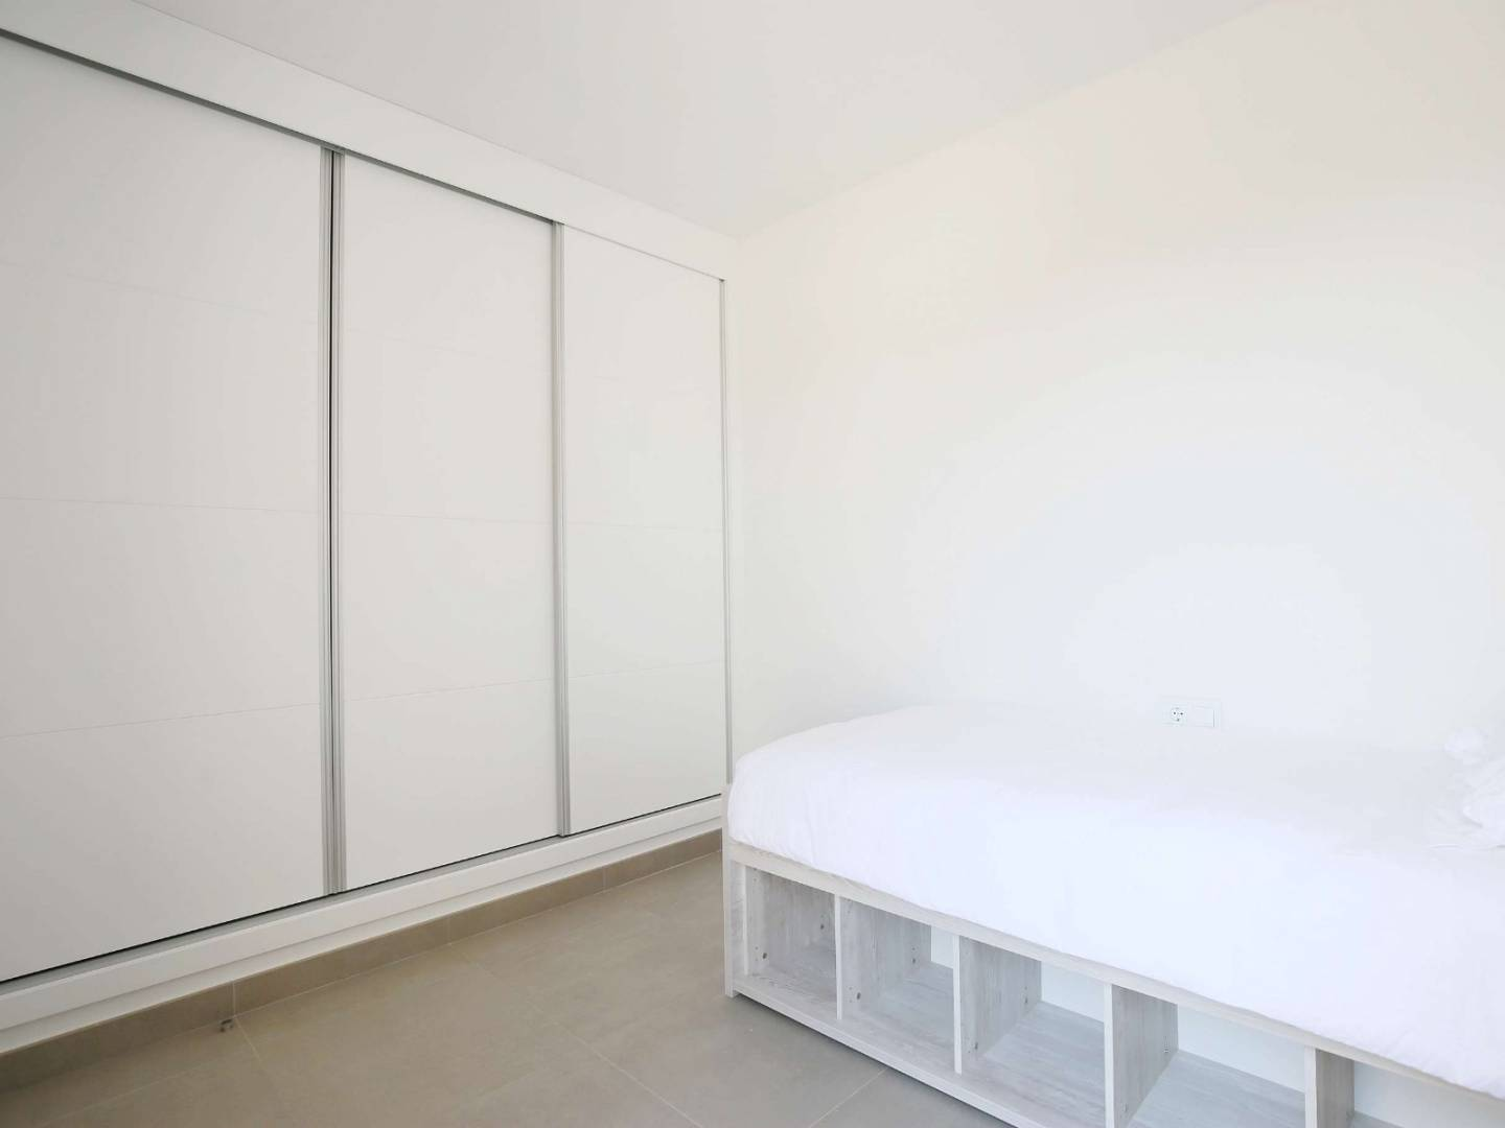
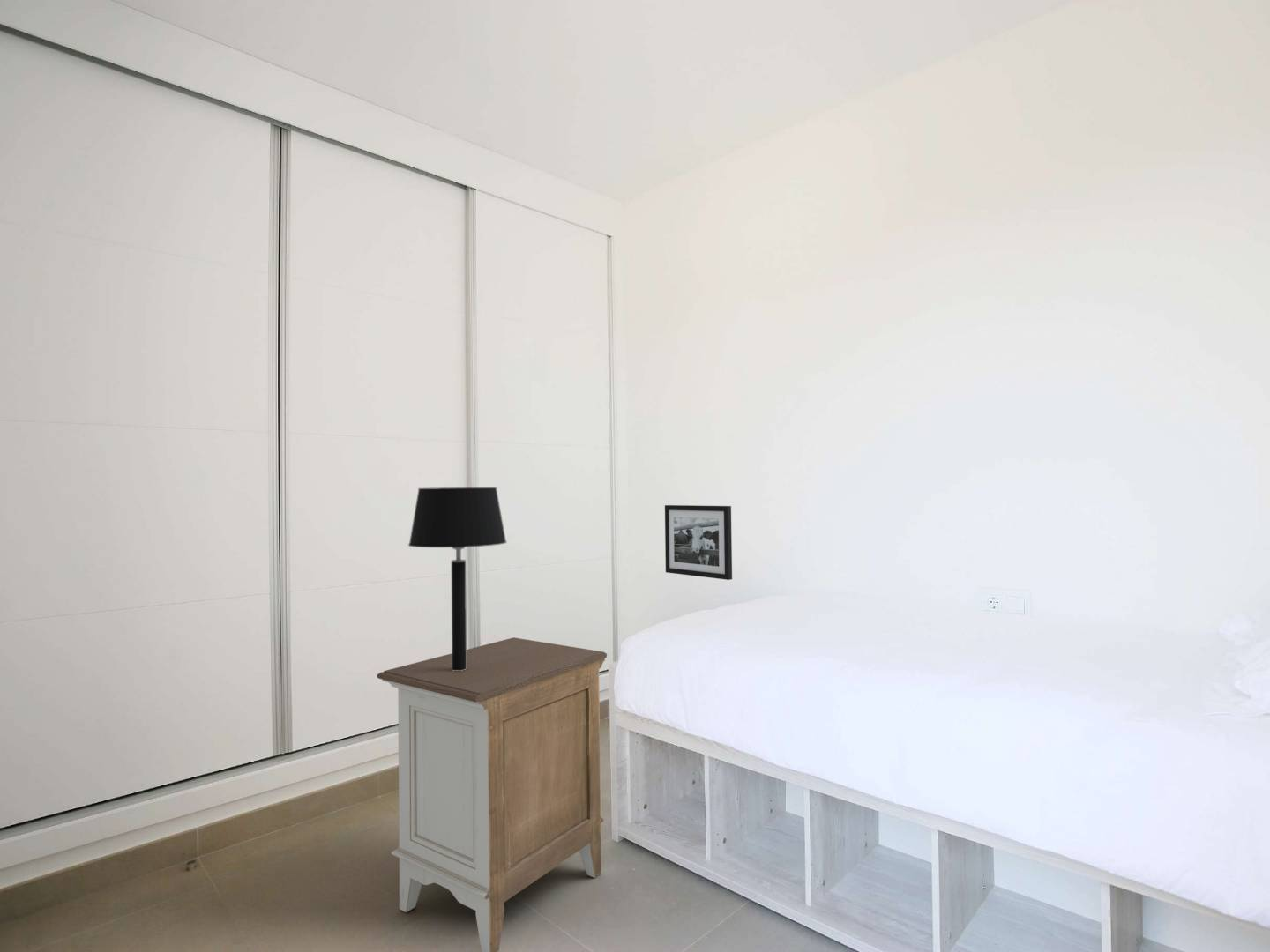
+ nightstand (498, 774)
+ picture frame (697, 540)
+ table lamp (459, 577)
